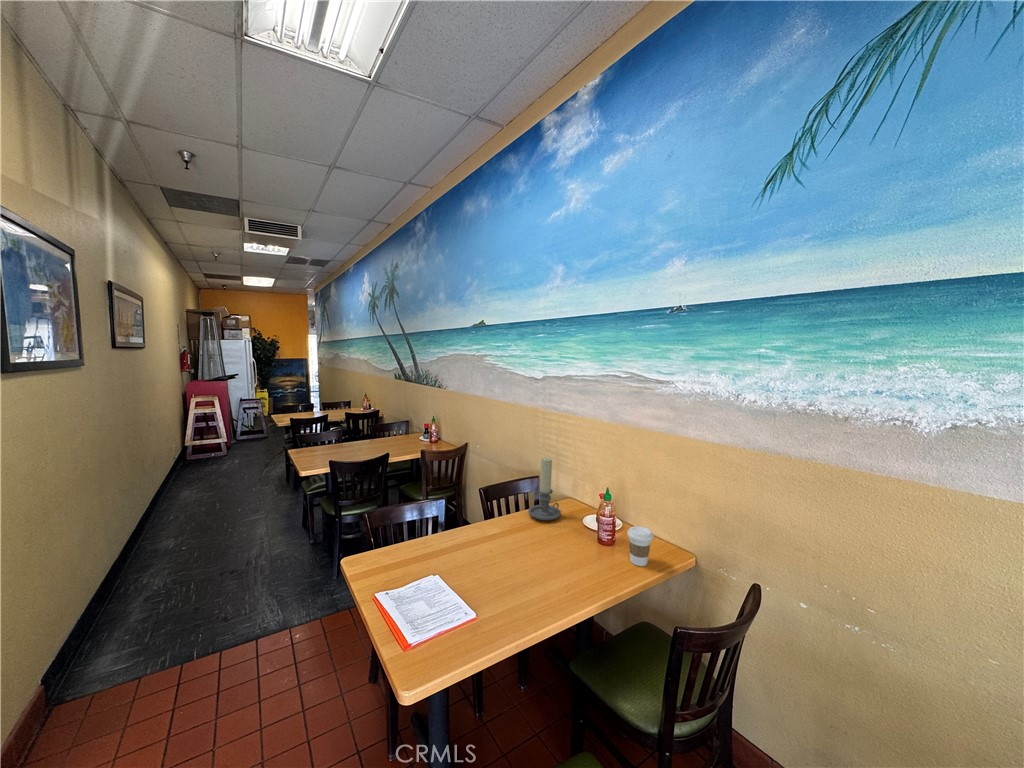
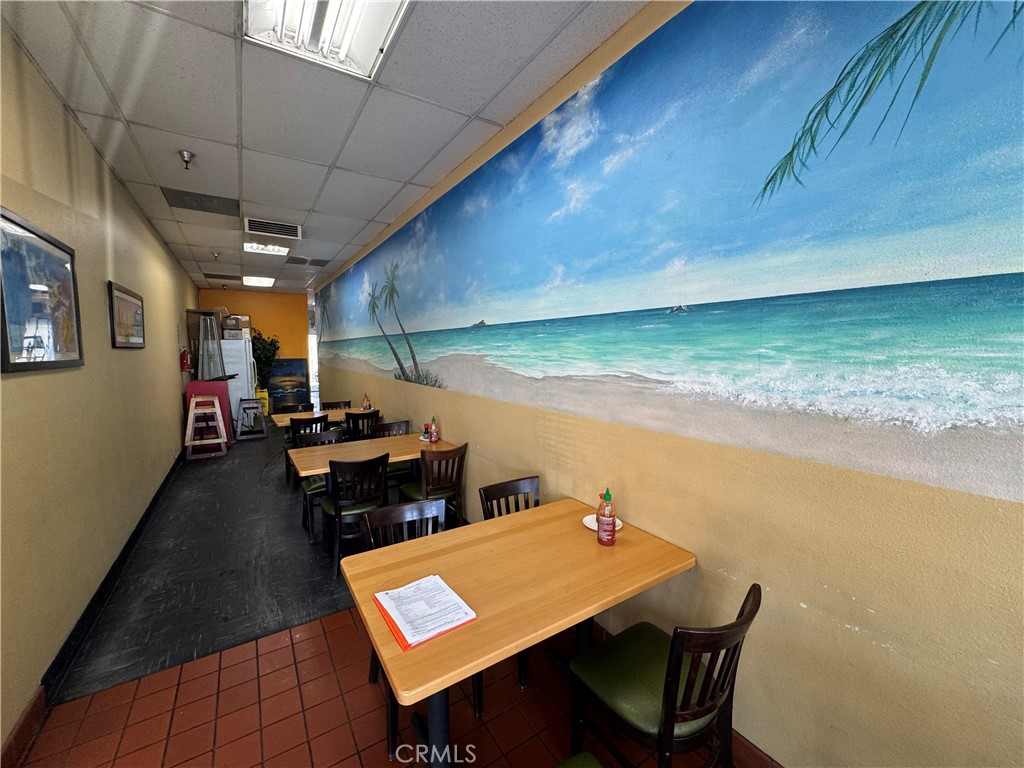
- coffee cup (639, 546)
- candle holder (547, 486)
